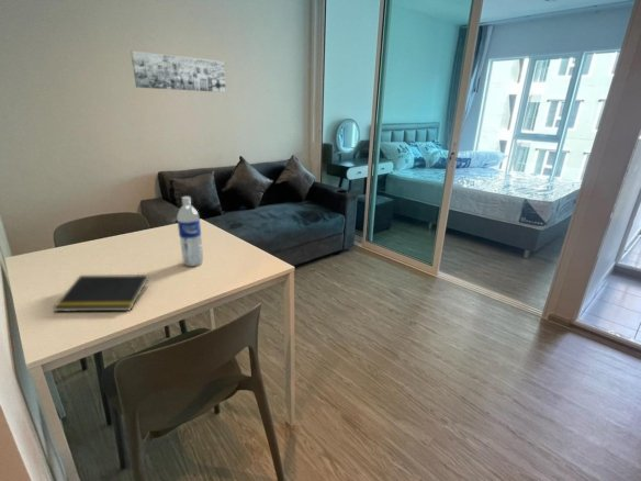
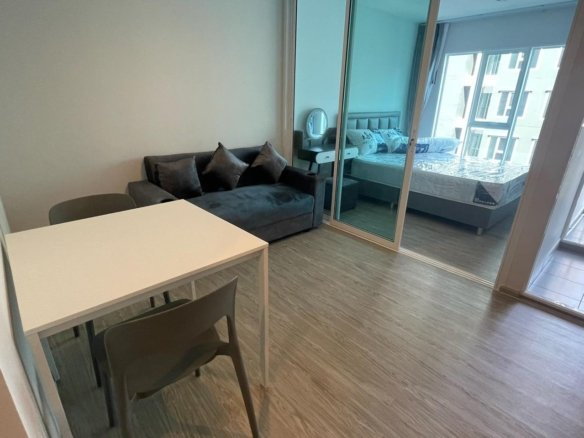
- water bottle (190, 231)
- notepad (104, 291)
- wall art (182, 74)
